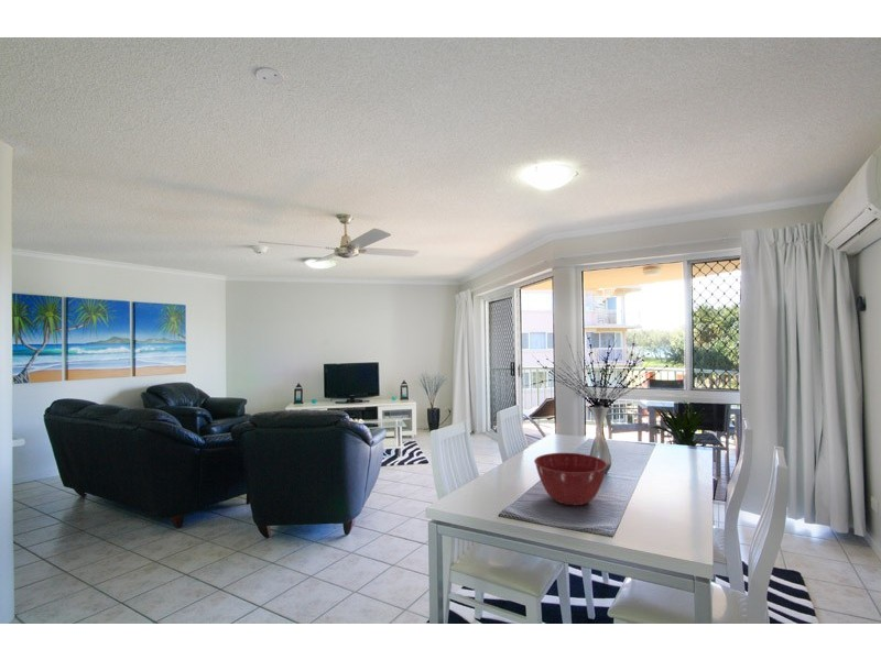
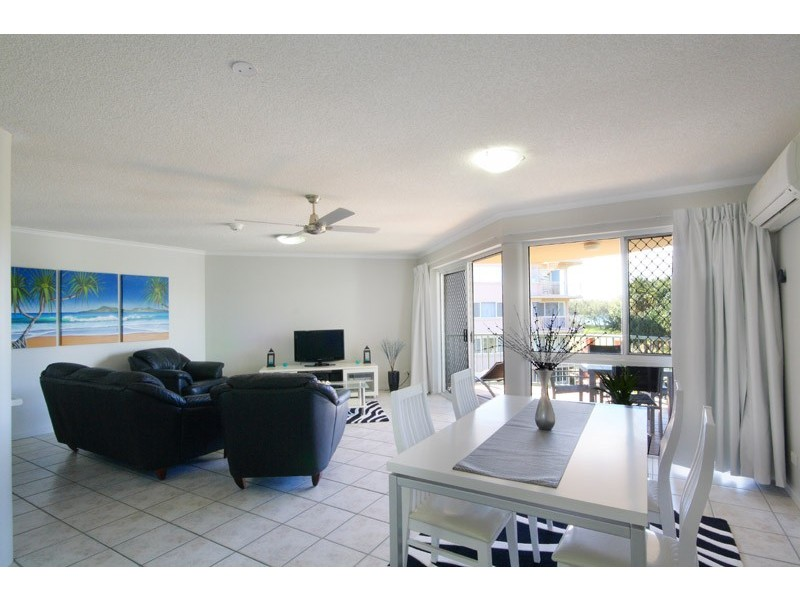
- mixing bowl (570, 480)
